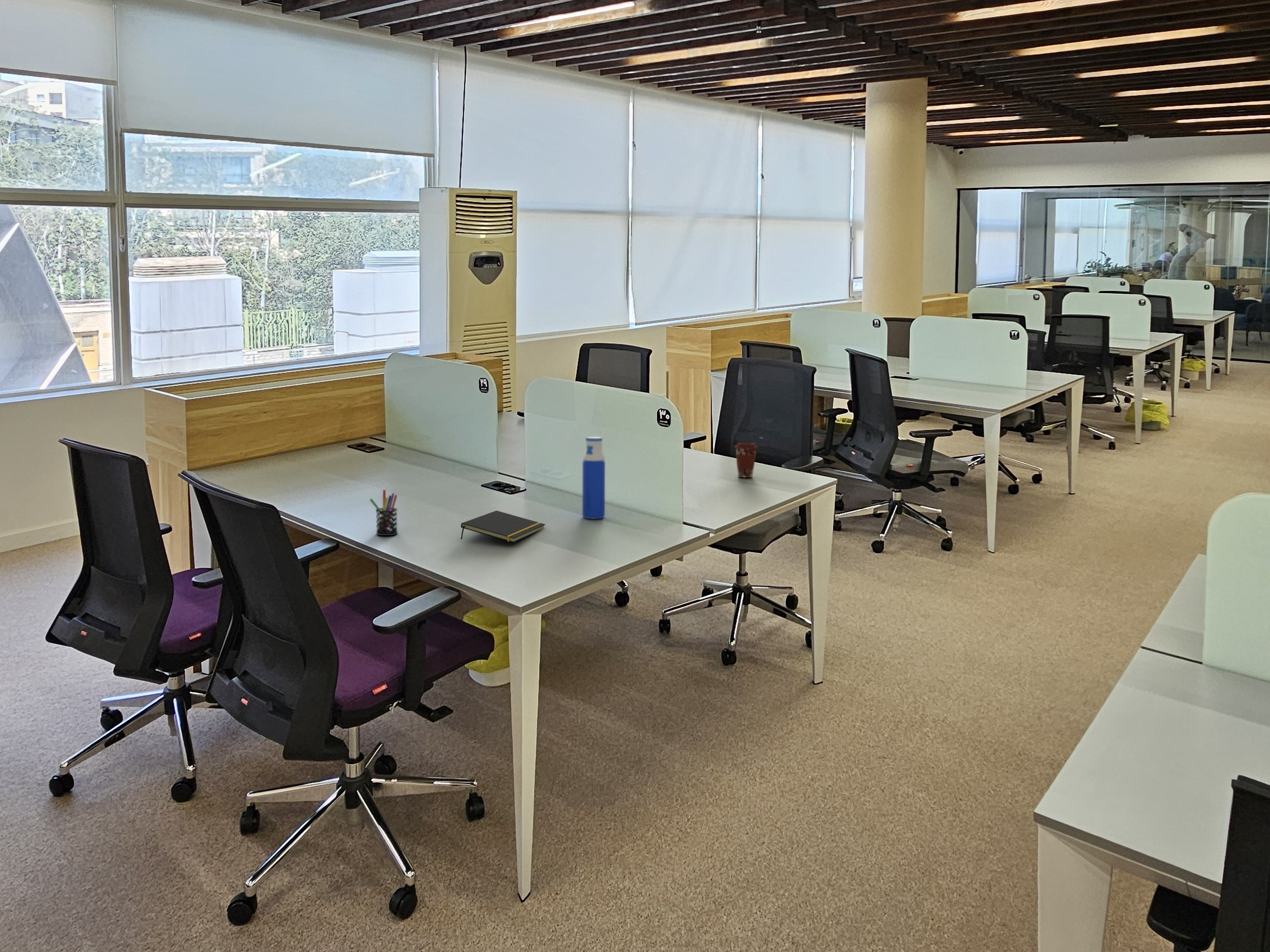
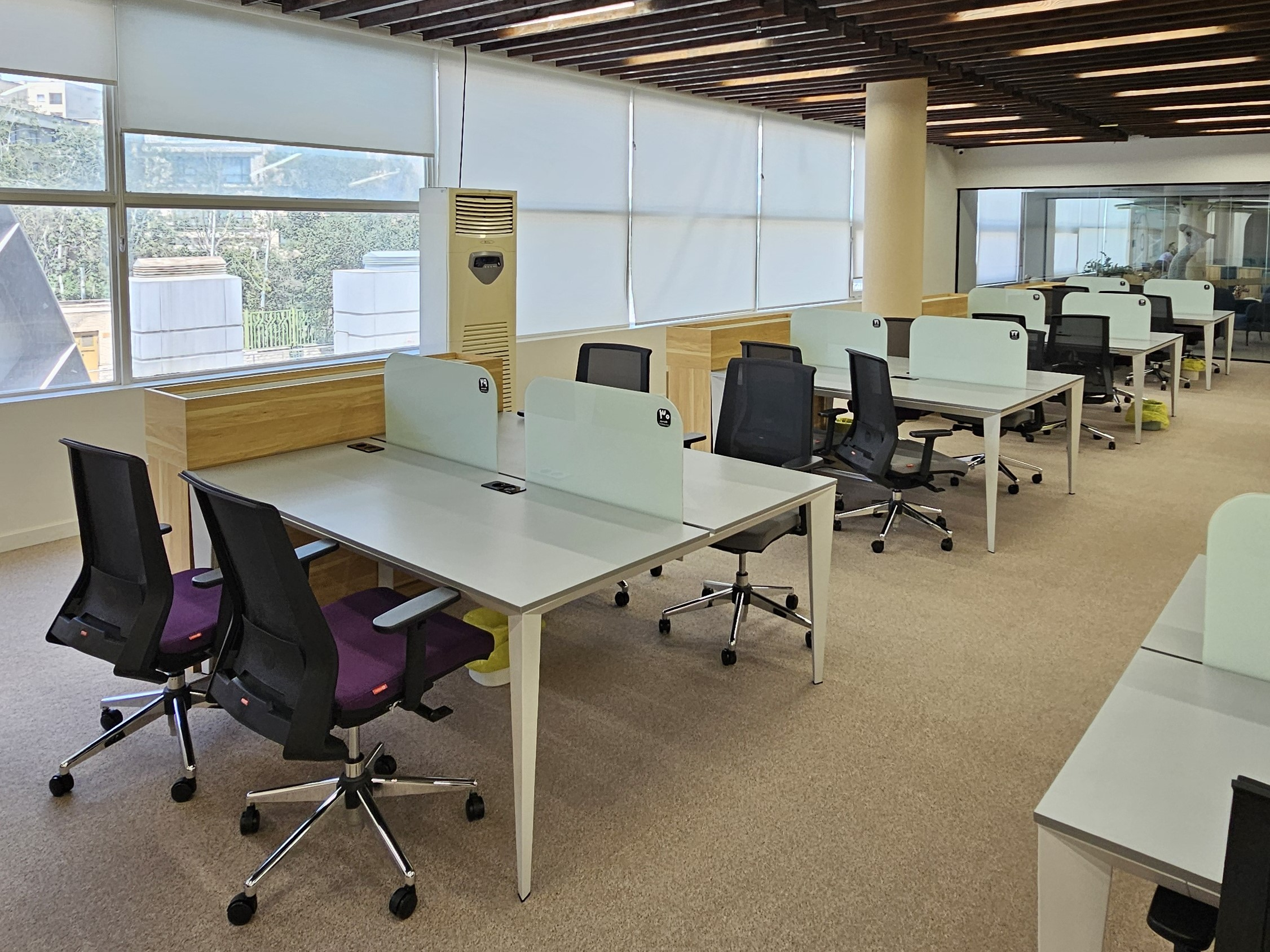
- notepad (504, 526)
- coffee cup (746, 460)
- pen holder (383, 512)
- water bottle (593, 477)
